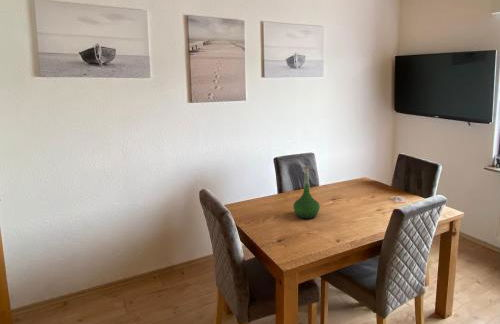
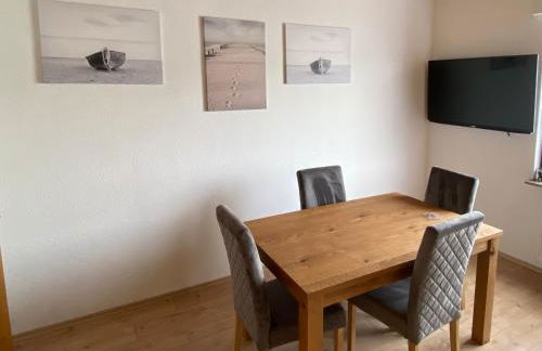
- vase (306, 191)
